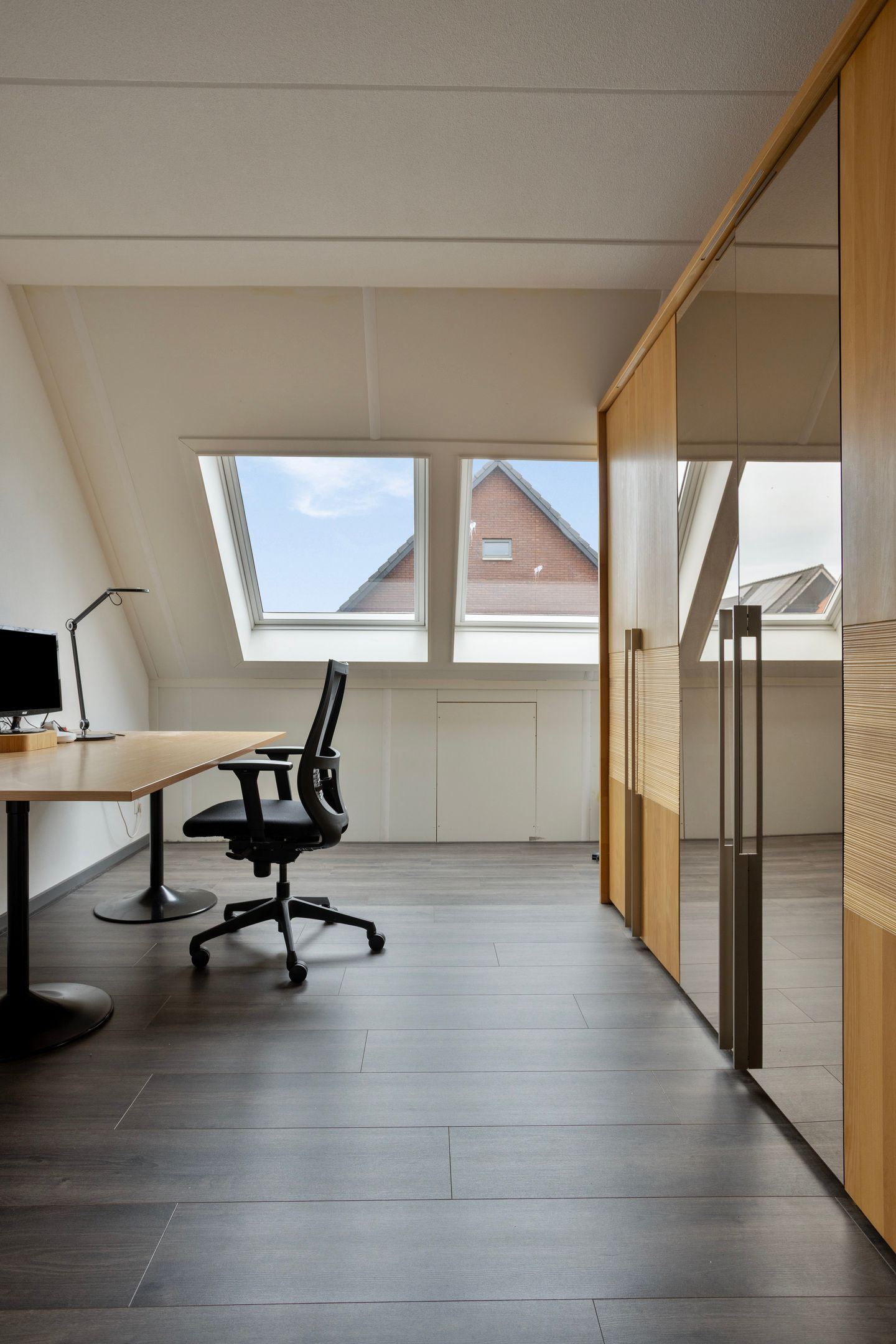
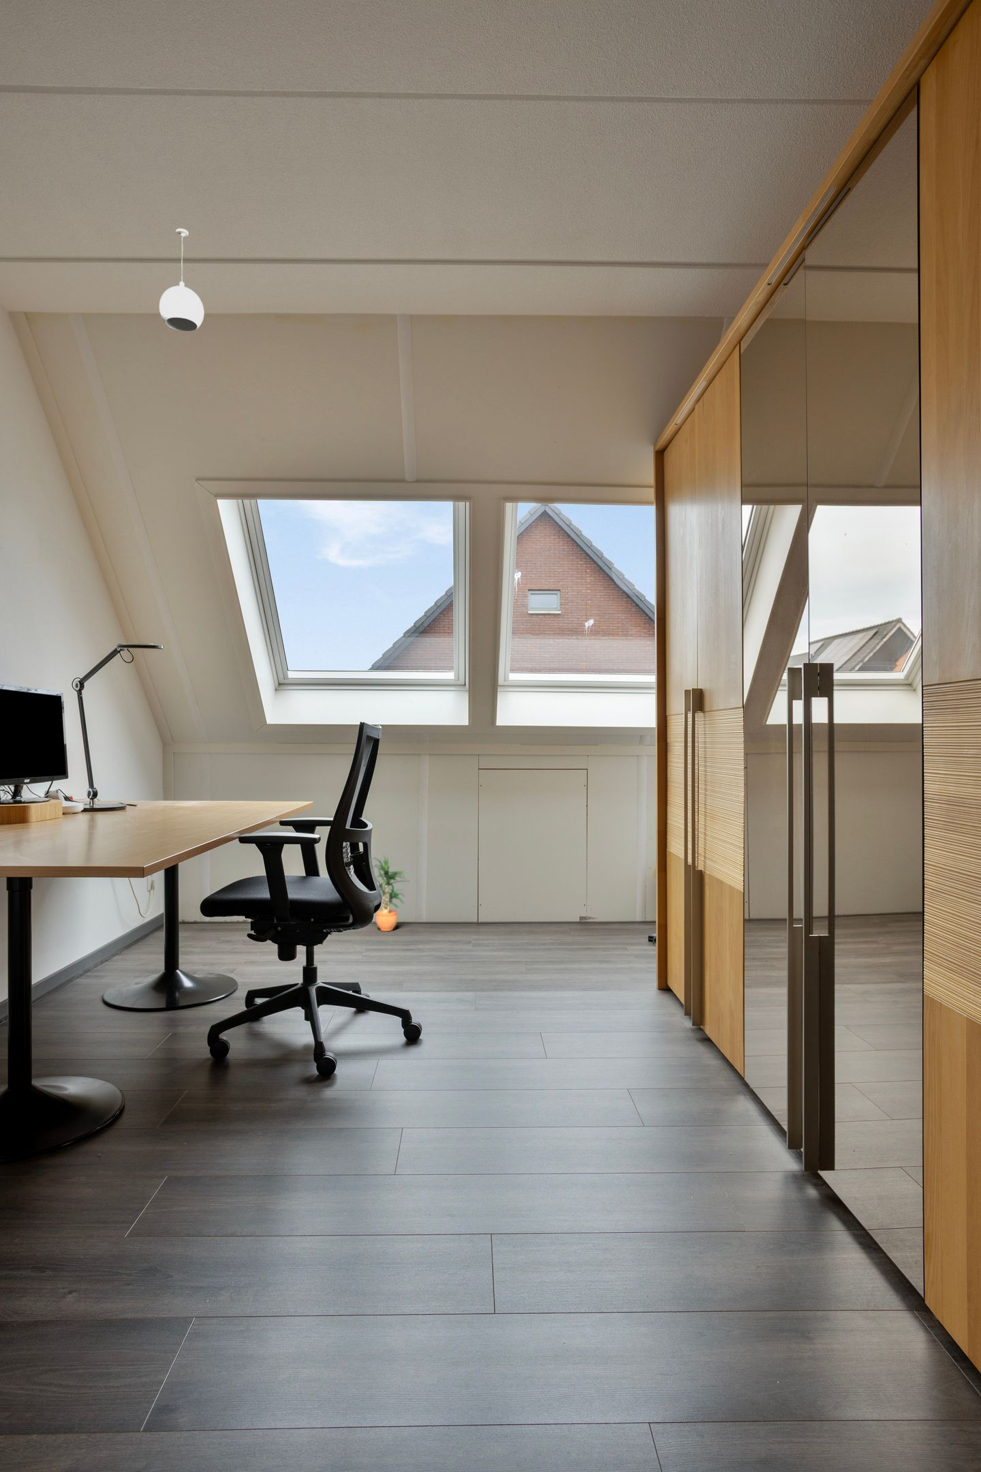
+ potted plant (389, 893)
+ pendant light (182, 277)
